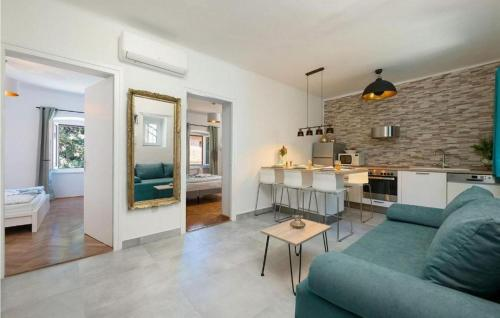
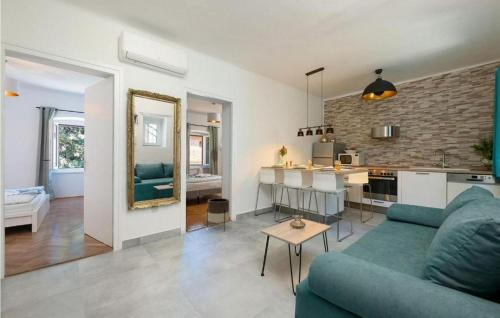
+ planter (218, 214)
